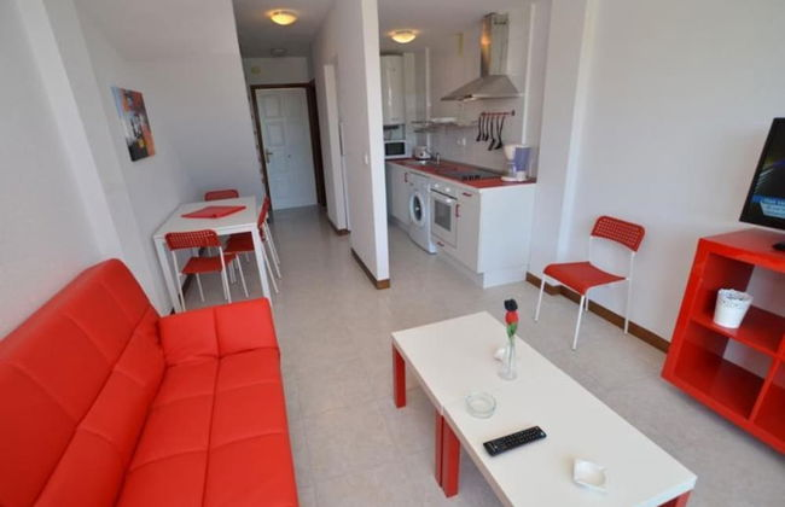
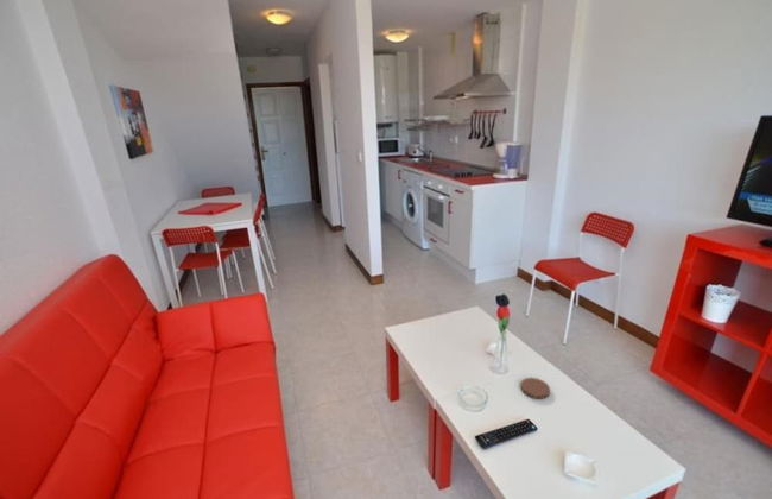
+ coaster (534, 387)
